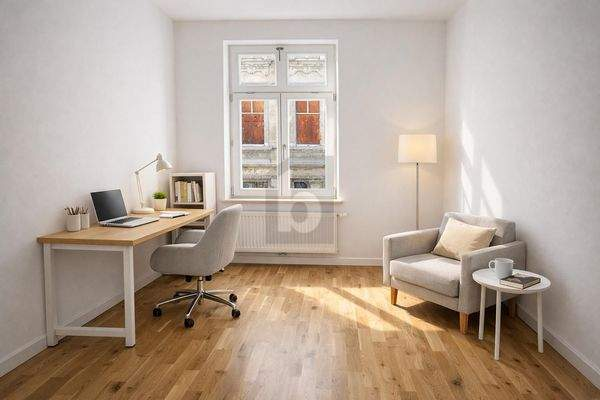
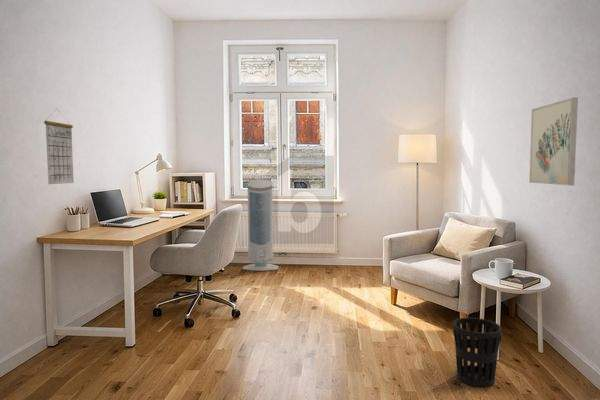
+ air purifier (260, 224)
+ calendar (59, 146)
+ wall art (551, 144)
+ wastebasket (477, 351)
